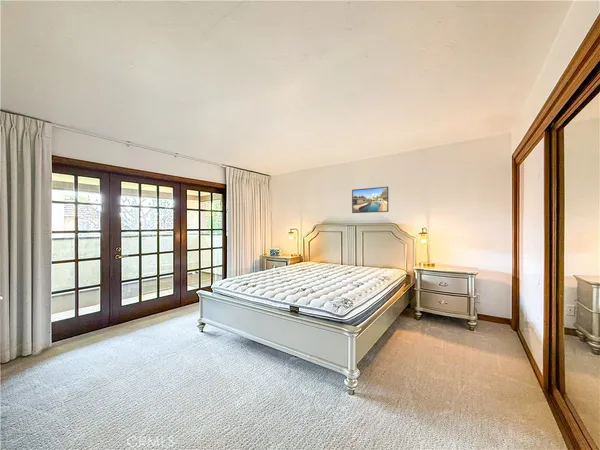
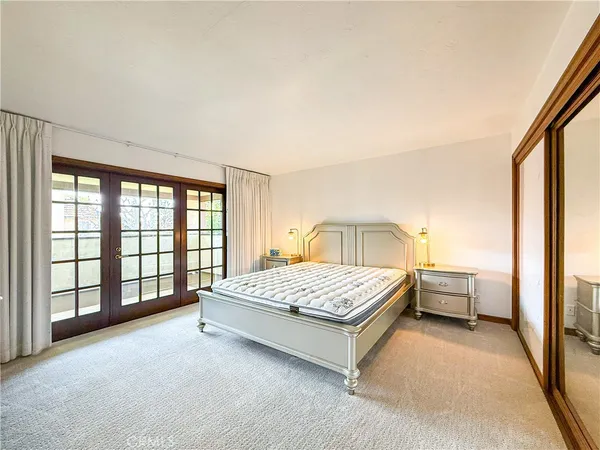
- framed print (369, 200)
